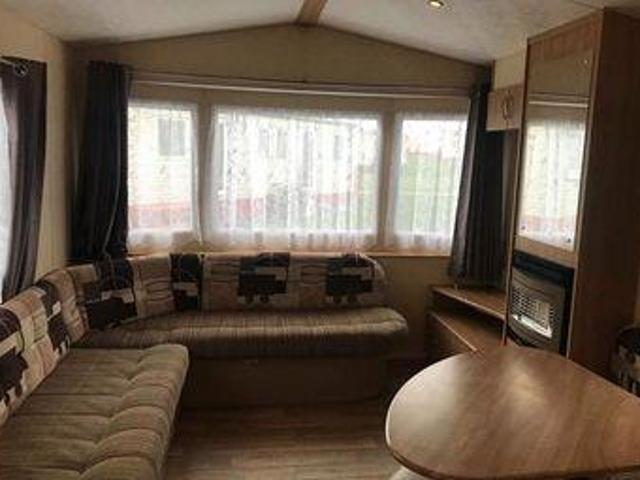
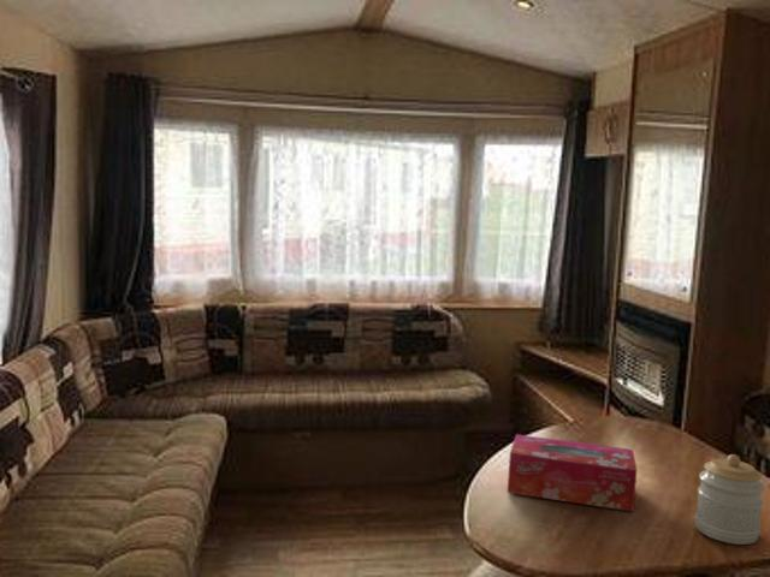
+ tissue box (570, 470)
+ jar (729, 493)
